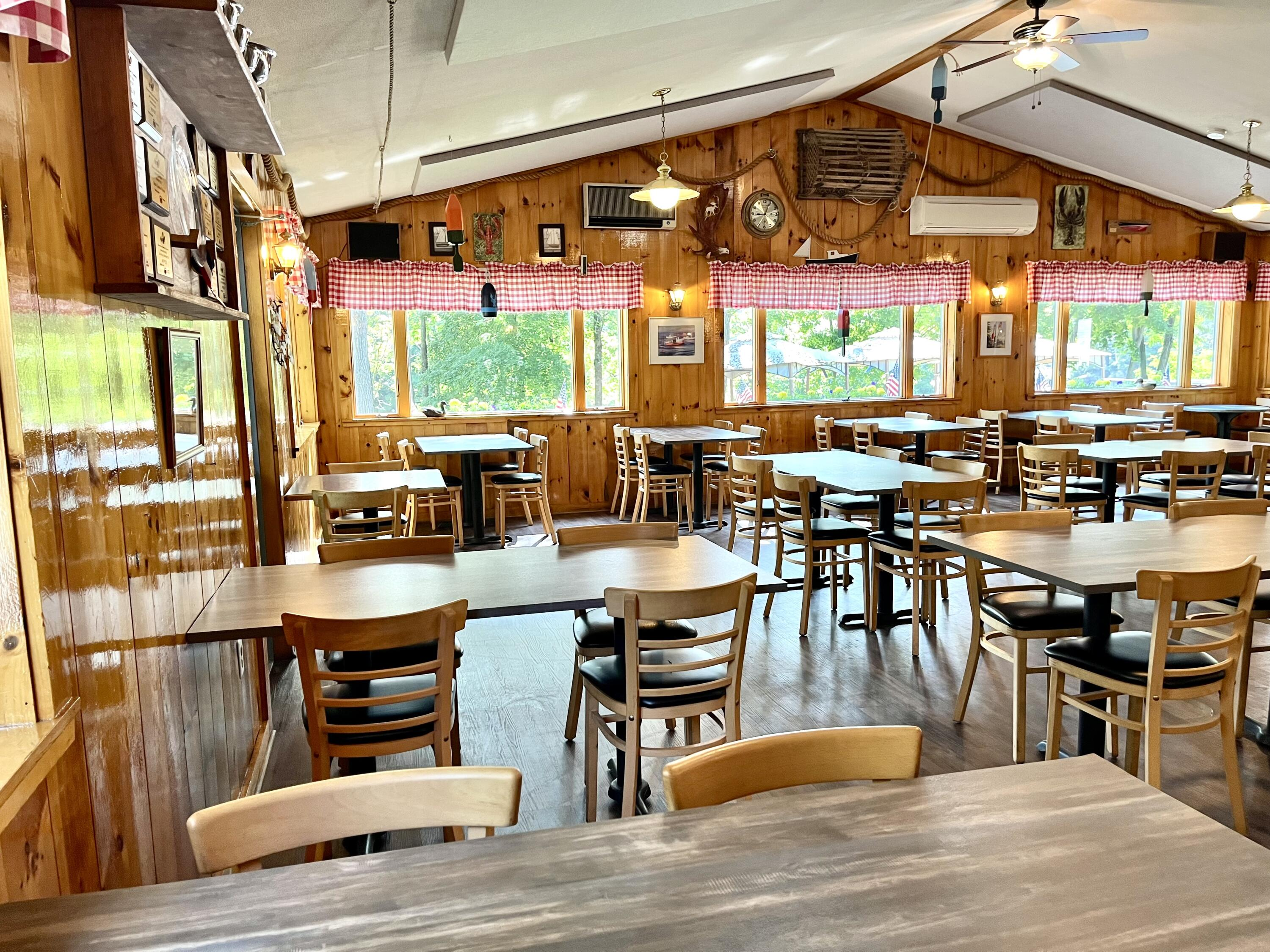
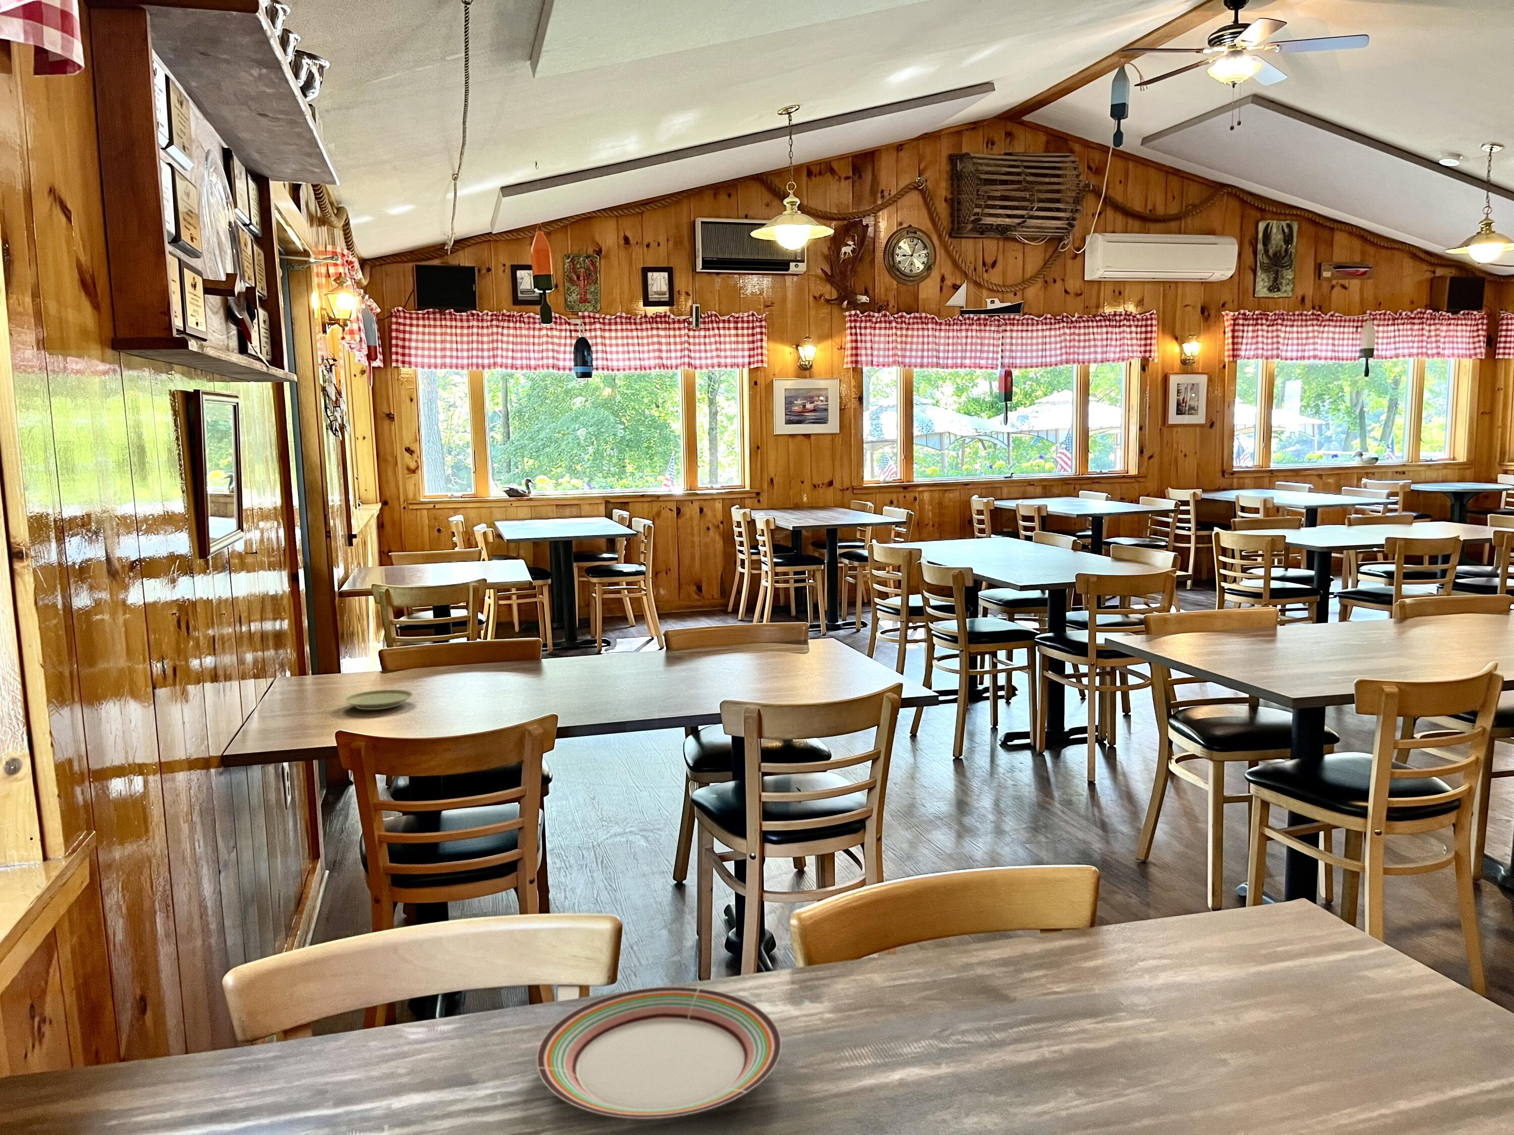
+ plate (660, 1055)
+ plate (379, 701)
